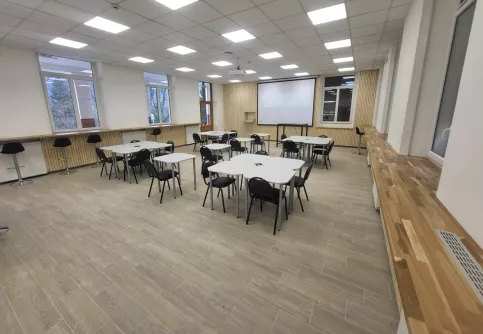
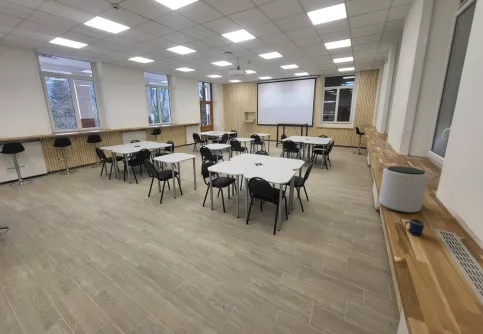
+ plant pot (401, 188)
+ mug (413, 226)
